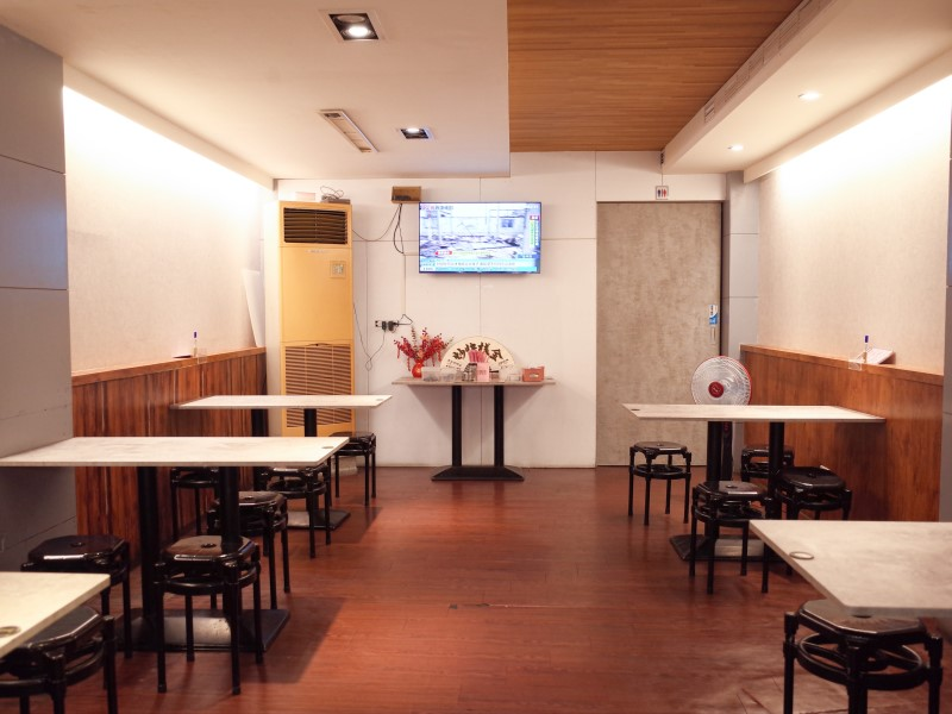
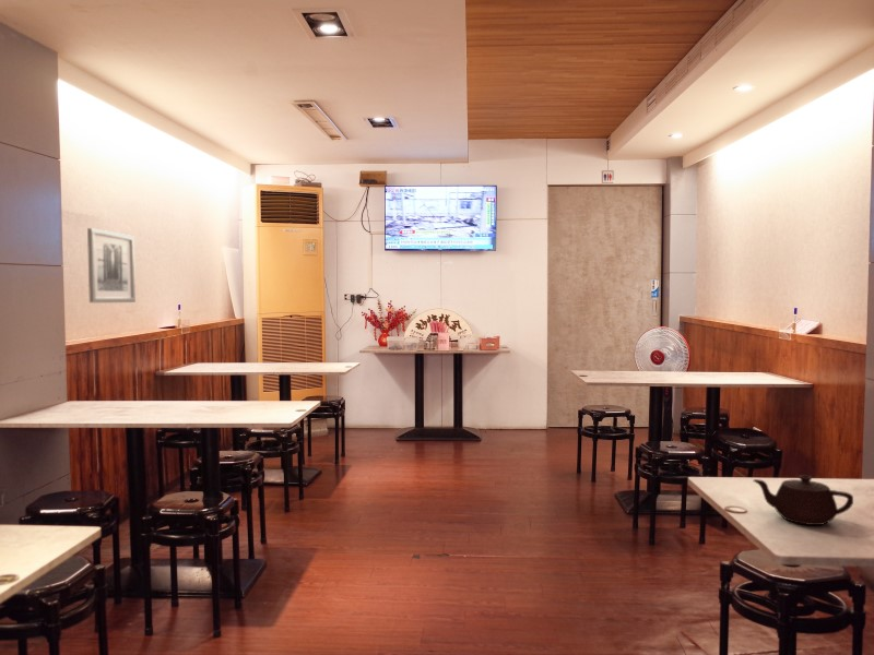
+ teapot (801, 497)
+ wall art (113, 267)
